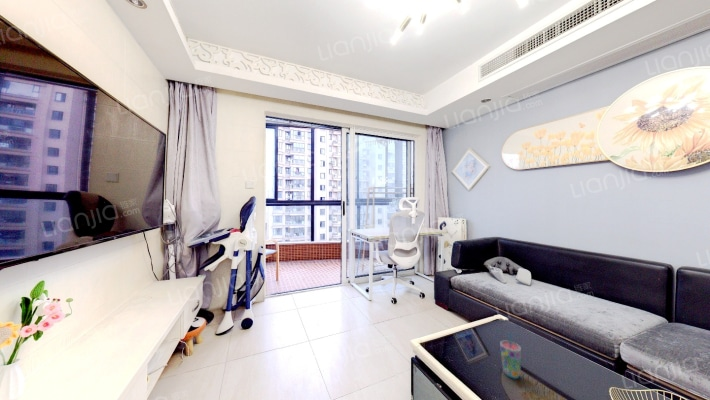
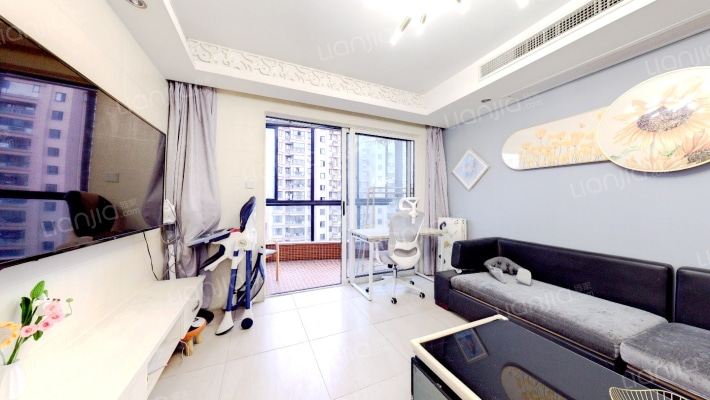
- cup (510, 352)
